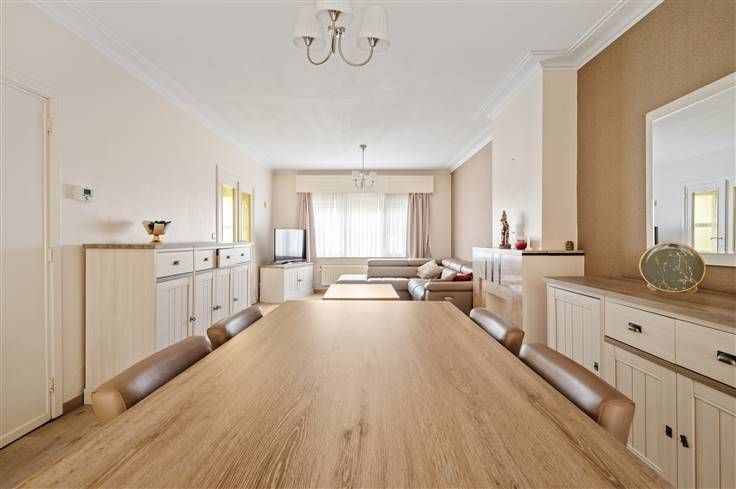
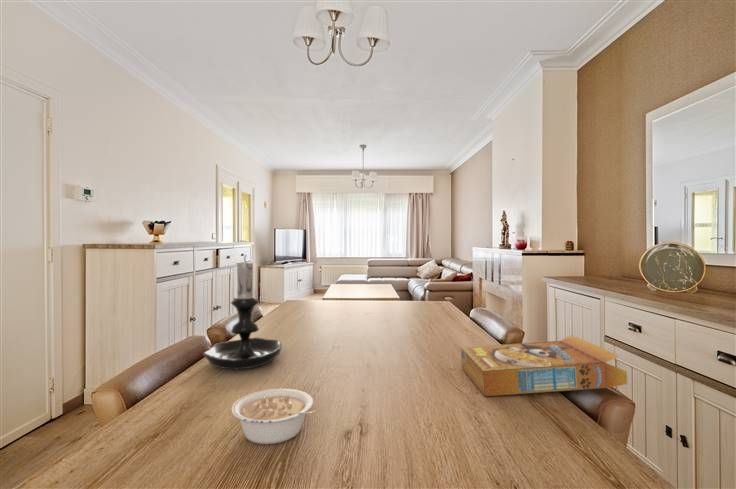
+ cereal box (533, 362)
+ candle holder (245, 307)
+ legume (276, 414)
